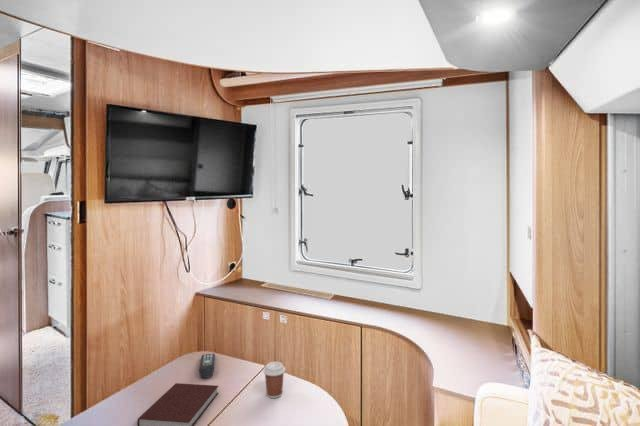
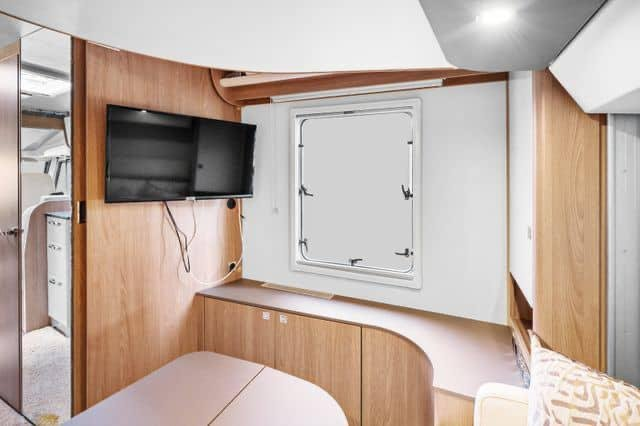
- notebook (181, 404)
- coffee cup (274, 379)
- remote control (207, 363)
